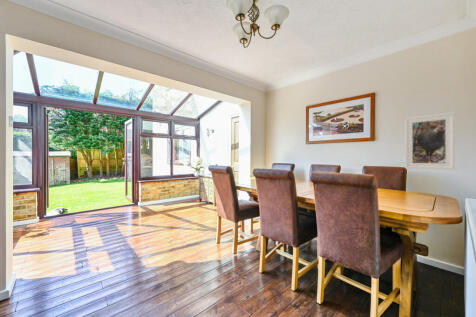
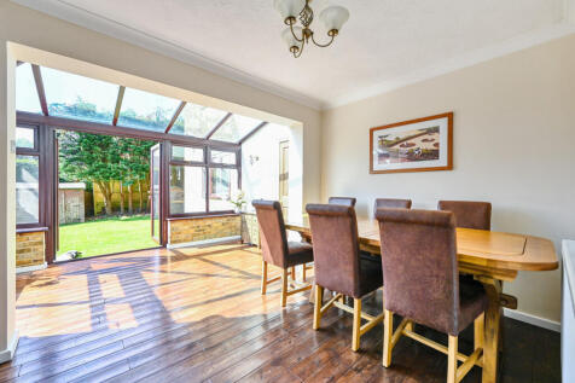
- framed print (428, 142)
